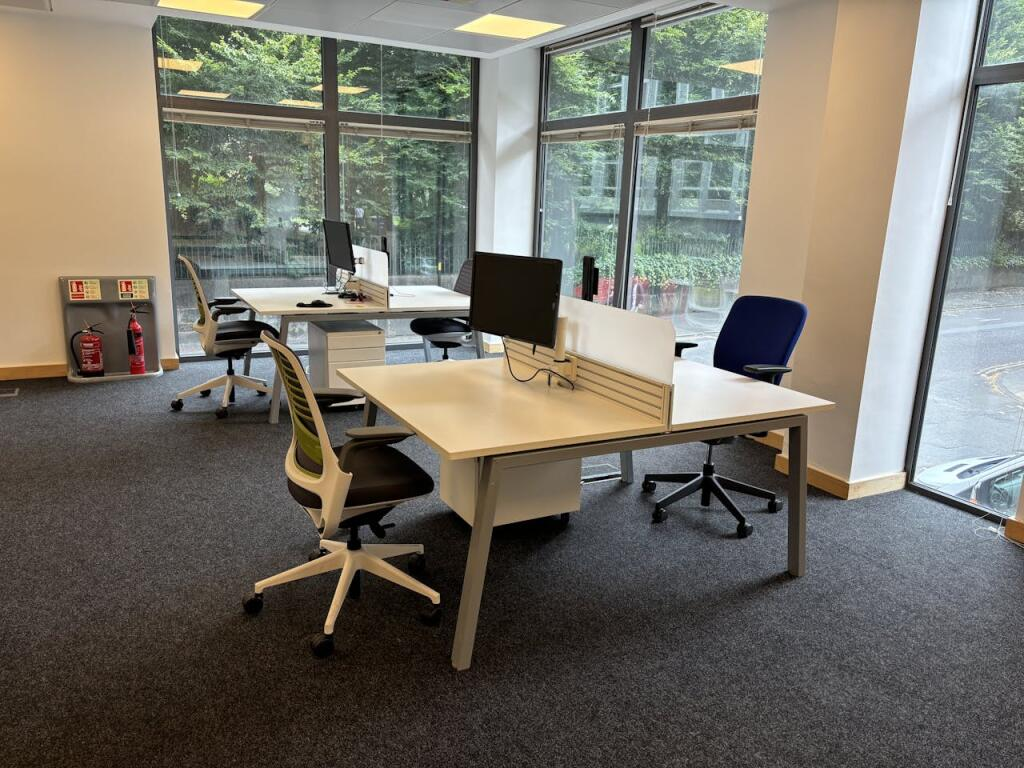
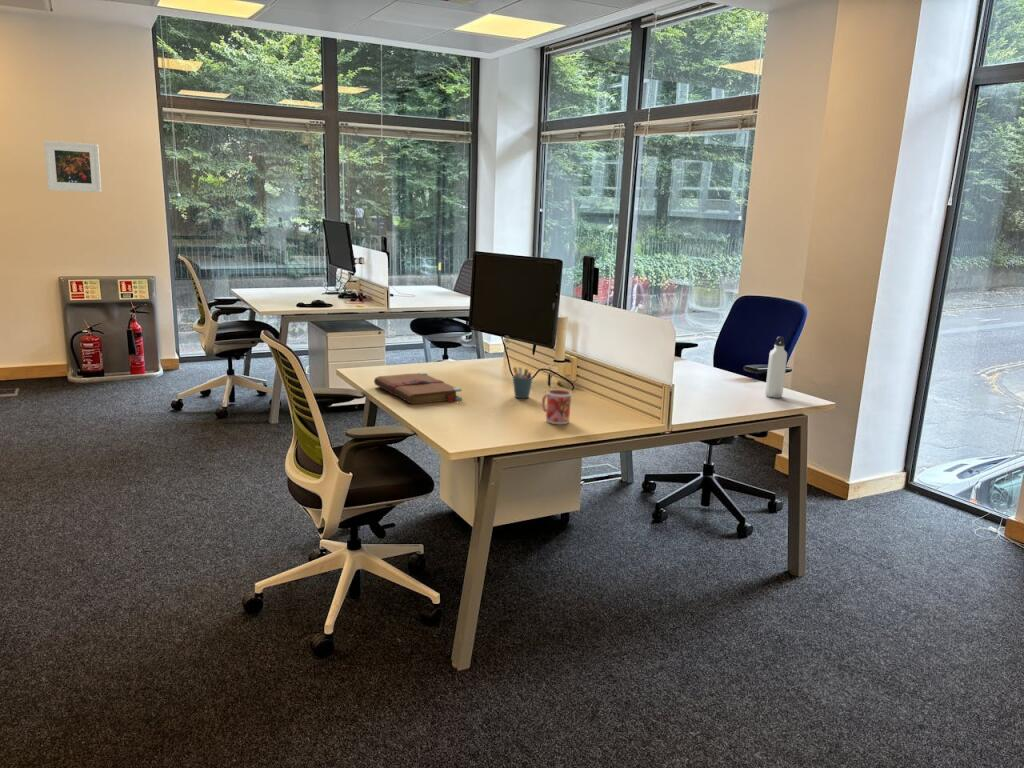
+ book (418, 387)
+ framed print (73, 167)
+ pen holder (522, 381)
+ mug (555, 405)
+ water bottle (776, 366)
